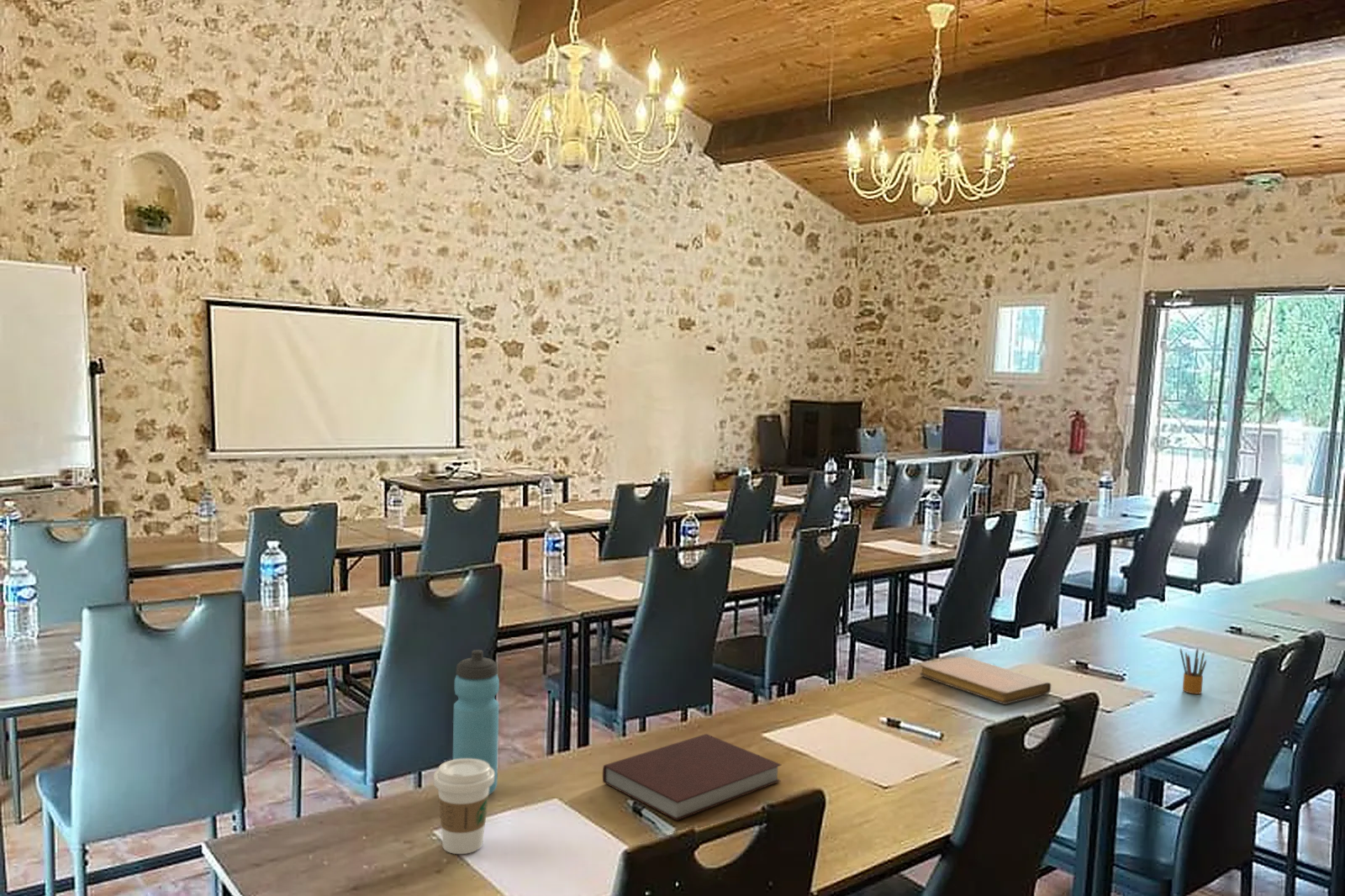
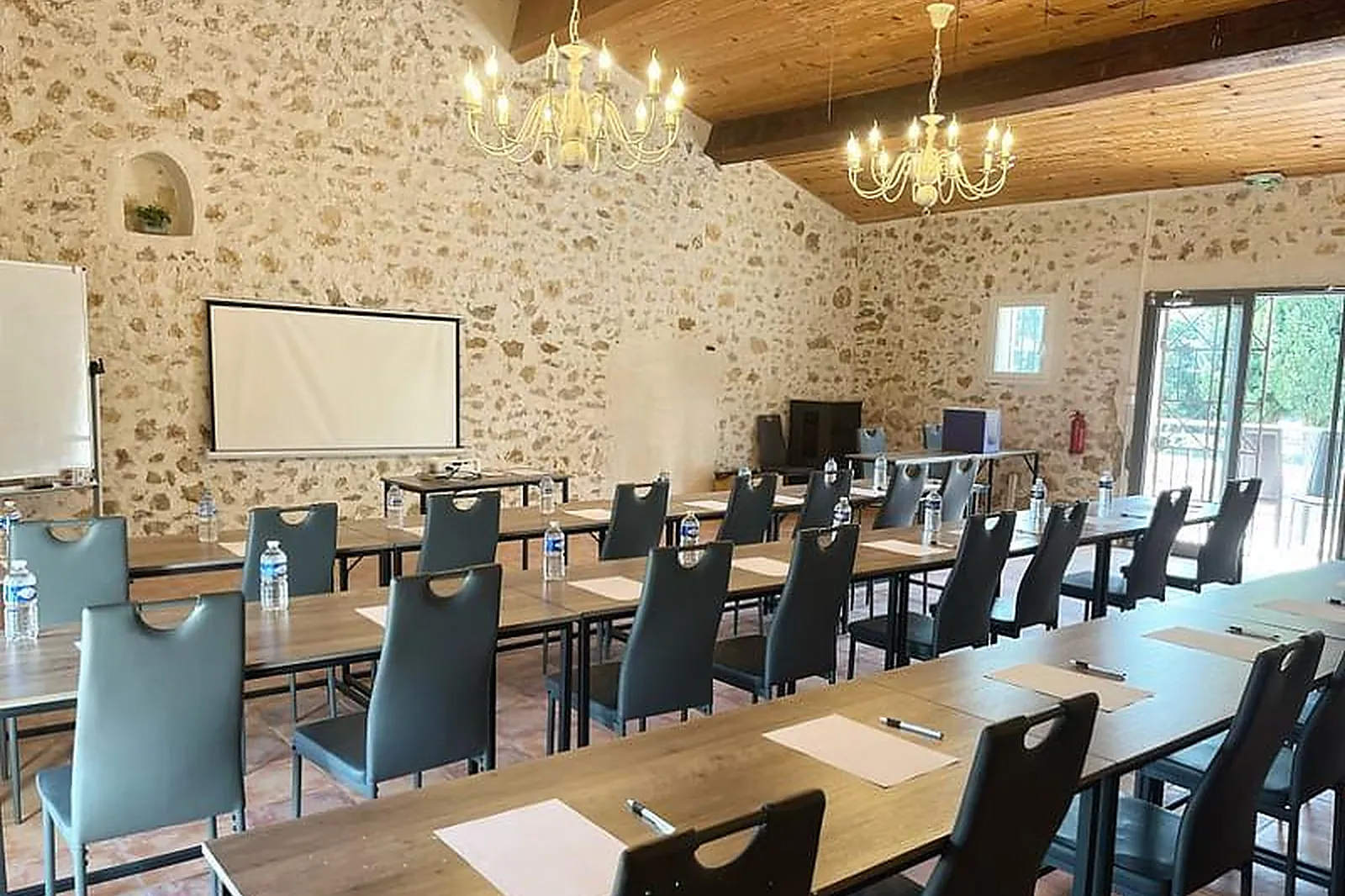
- pencil box (1194, 670)
- coffee cup (463, 805)
- notebook (983, 678)
- water bottle (476, 721)
- notebook (692, 772)
